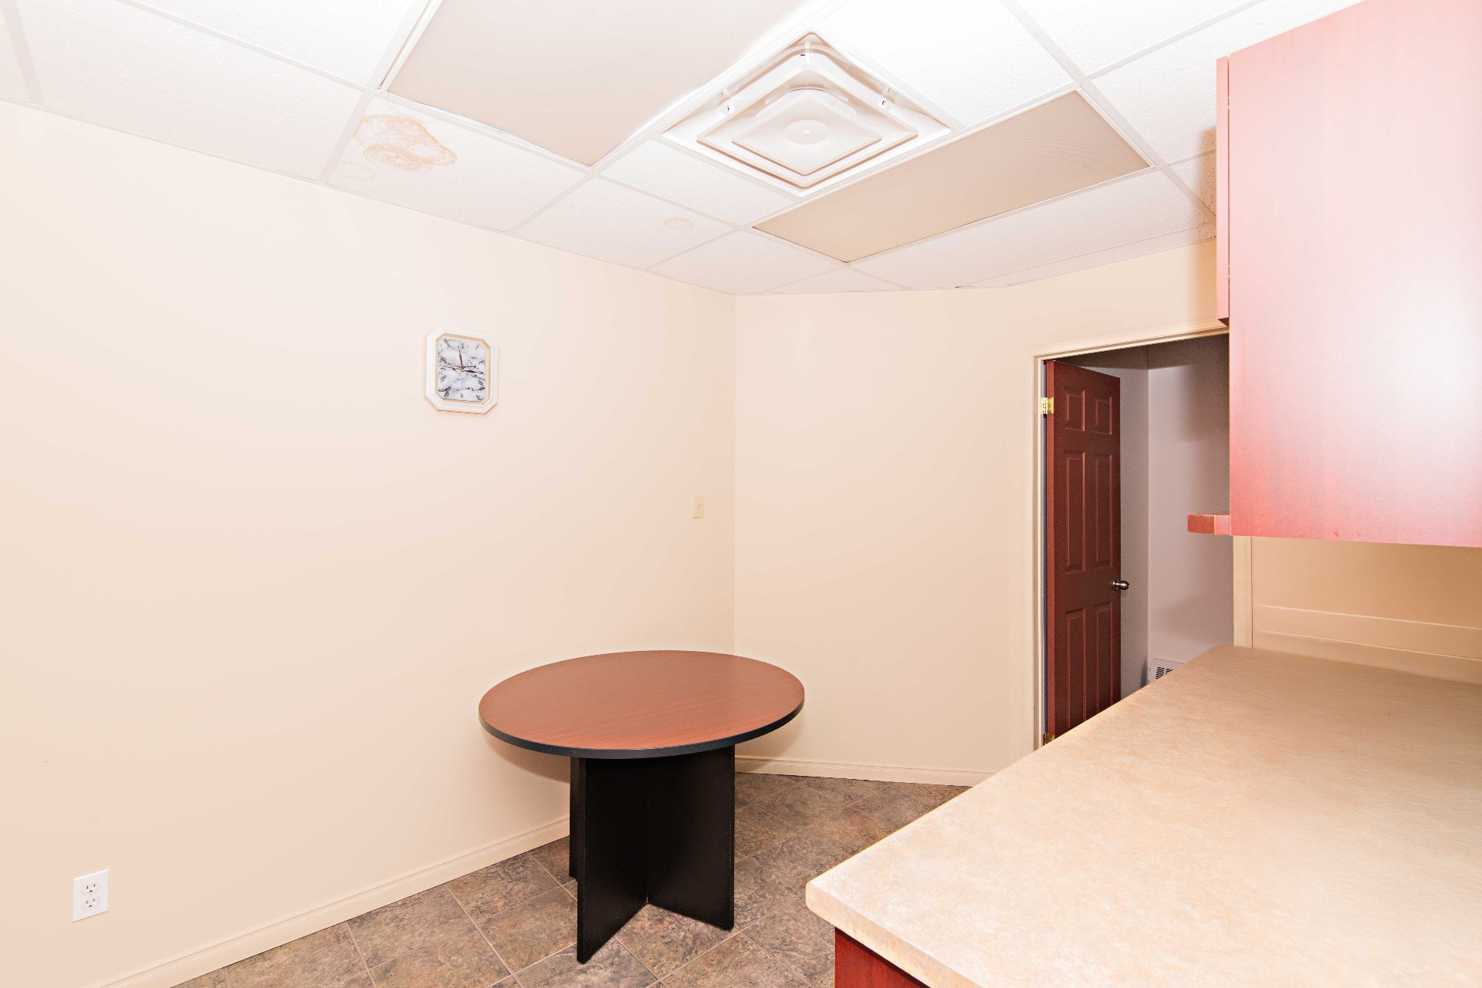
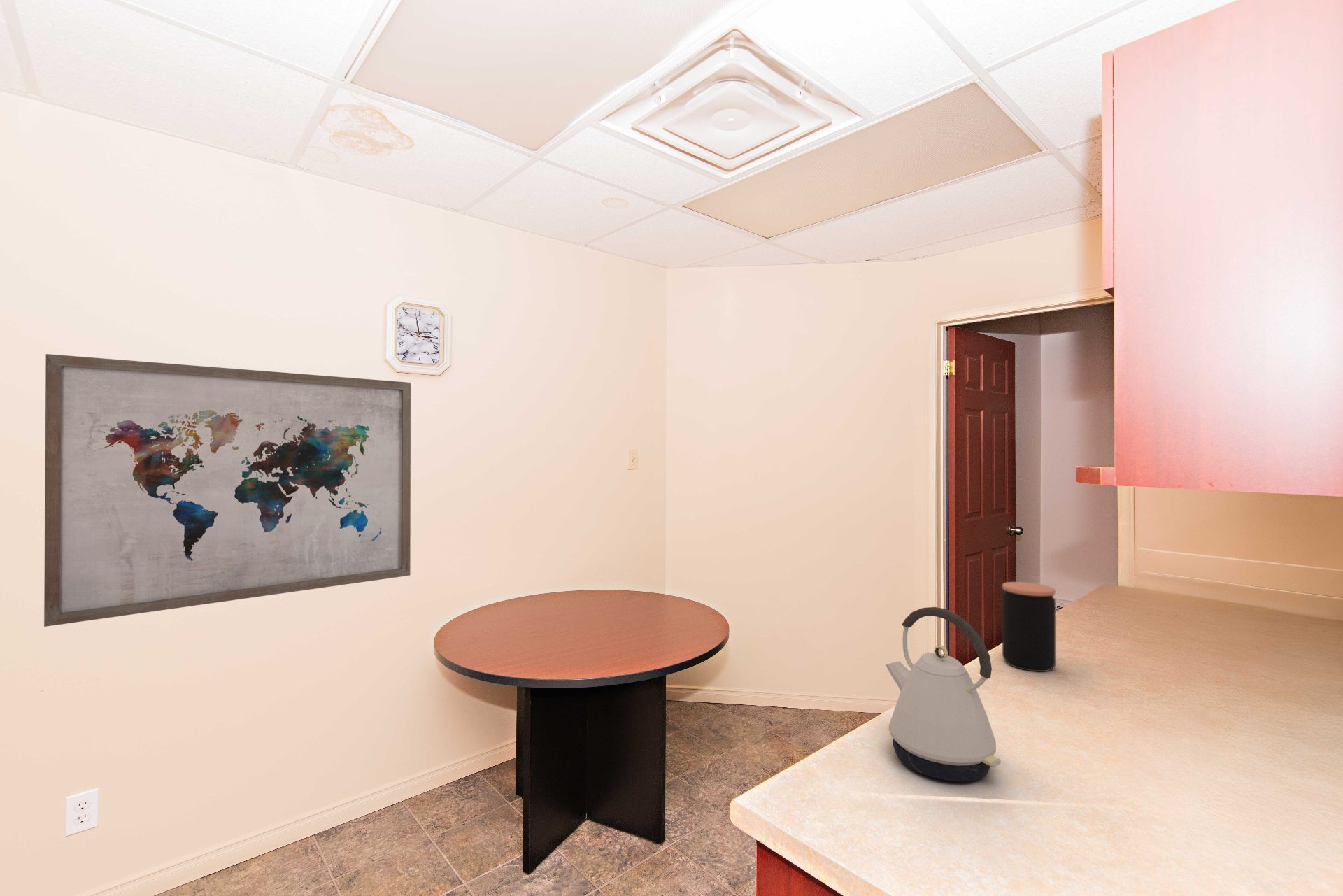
+ kettle (937, 683)
+ wall art (258, 483)
+ coffee jar (1028, 625)
